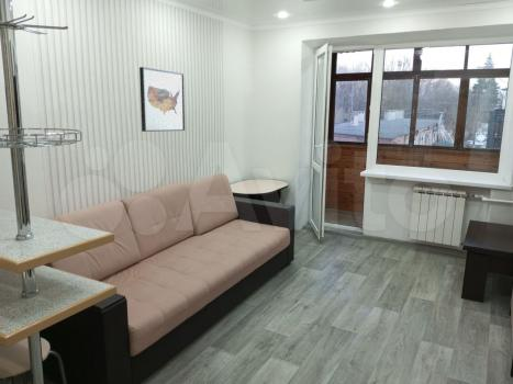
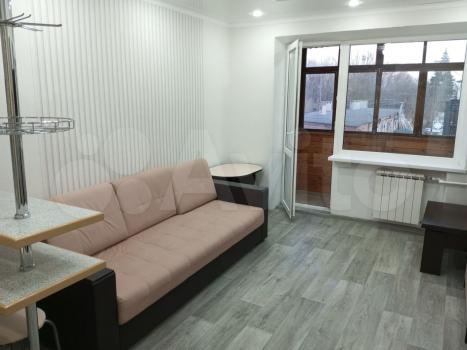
- wall art (164, 101)
